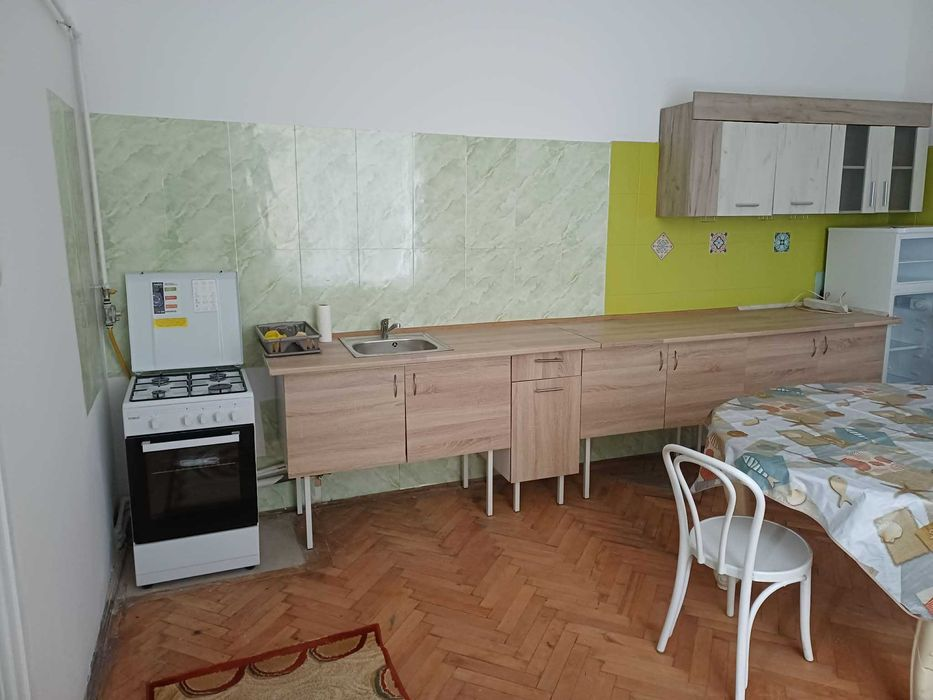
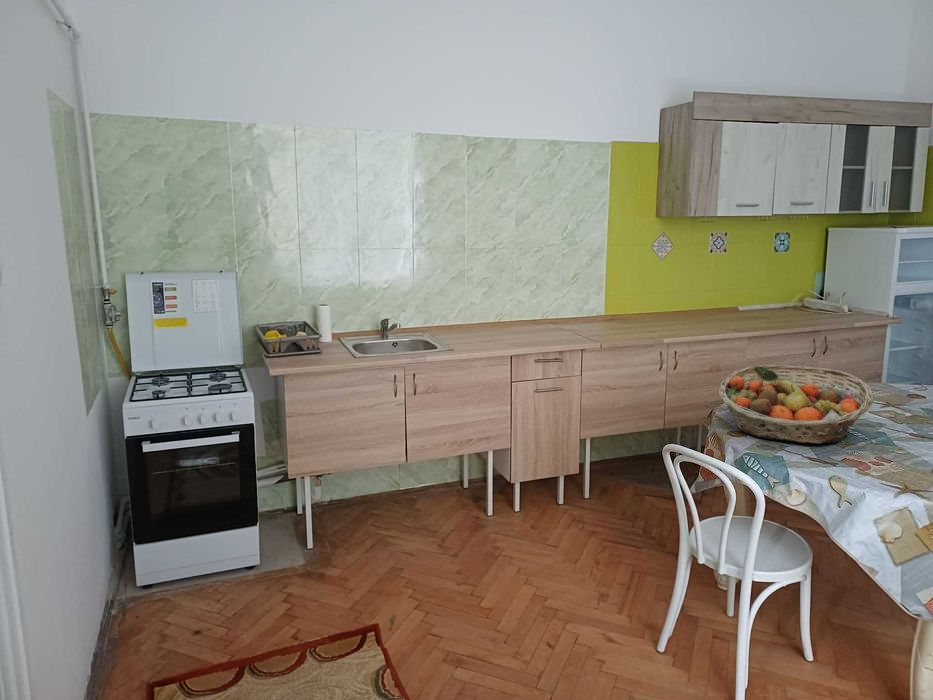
+ fruit basket (792, 402)
